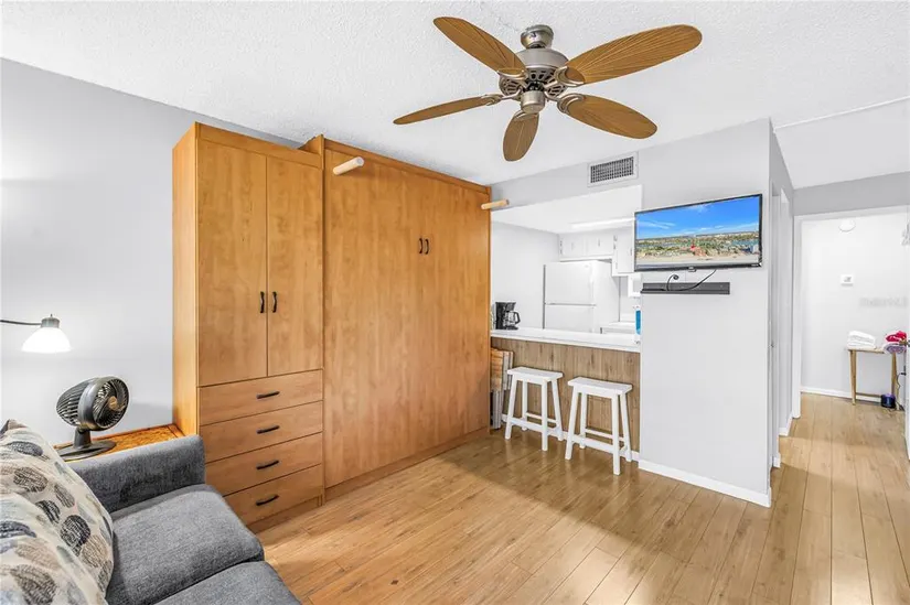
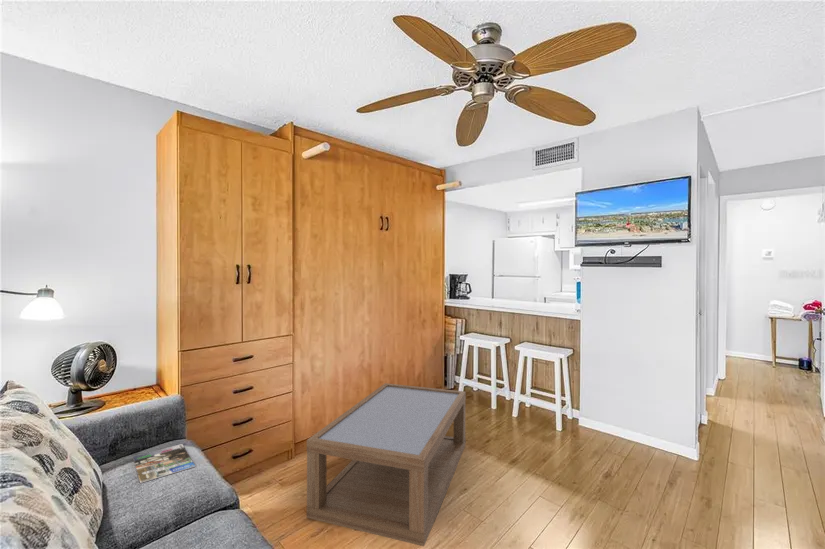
+ magazine (163, 461)
+ coffee table (399, 444)
